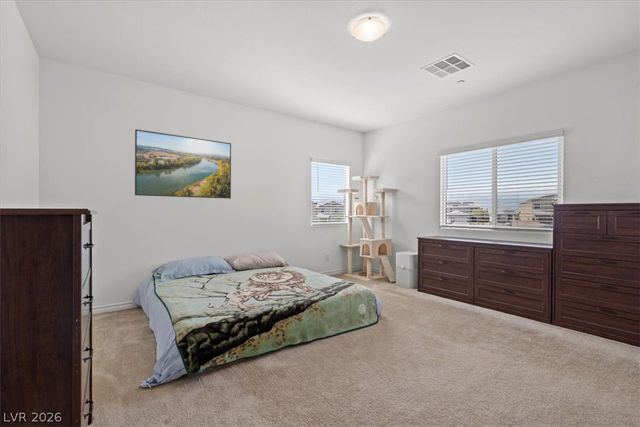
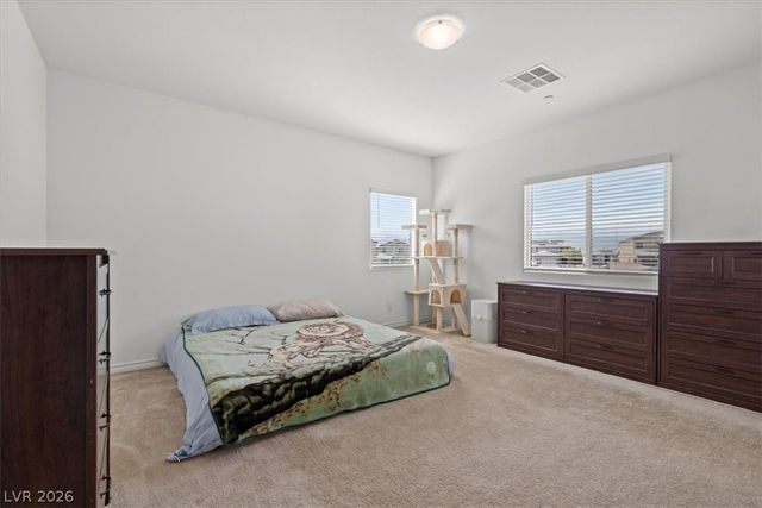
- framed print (187, 167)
